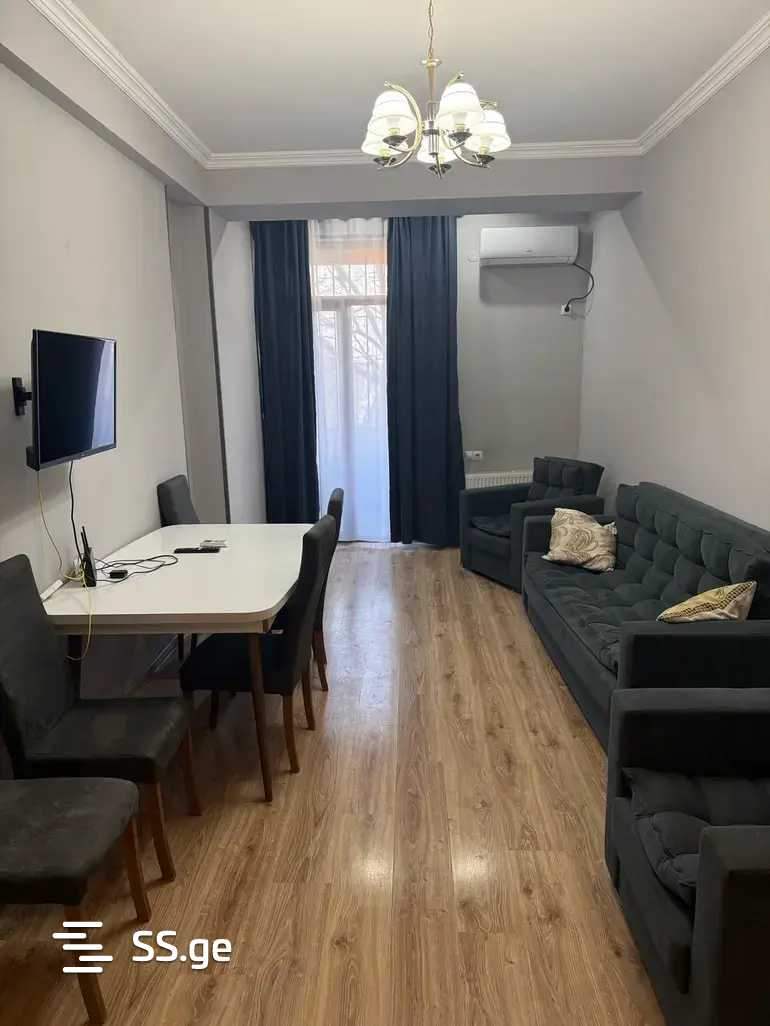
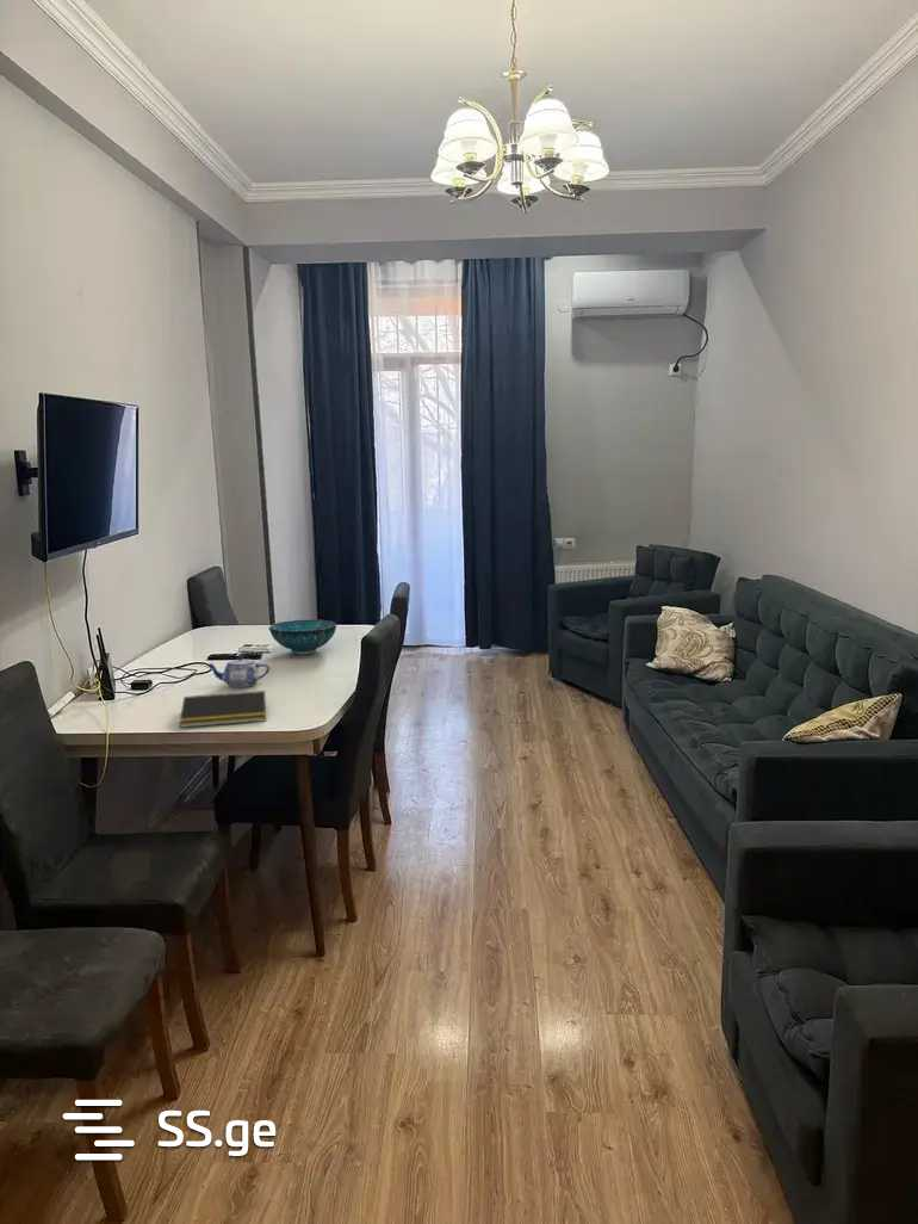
+ decorative bowl (303, 638)
+ teapot (237, 669)
+ notepad (224, 707)
